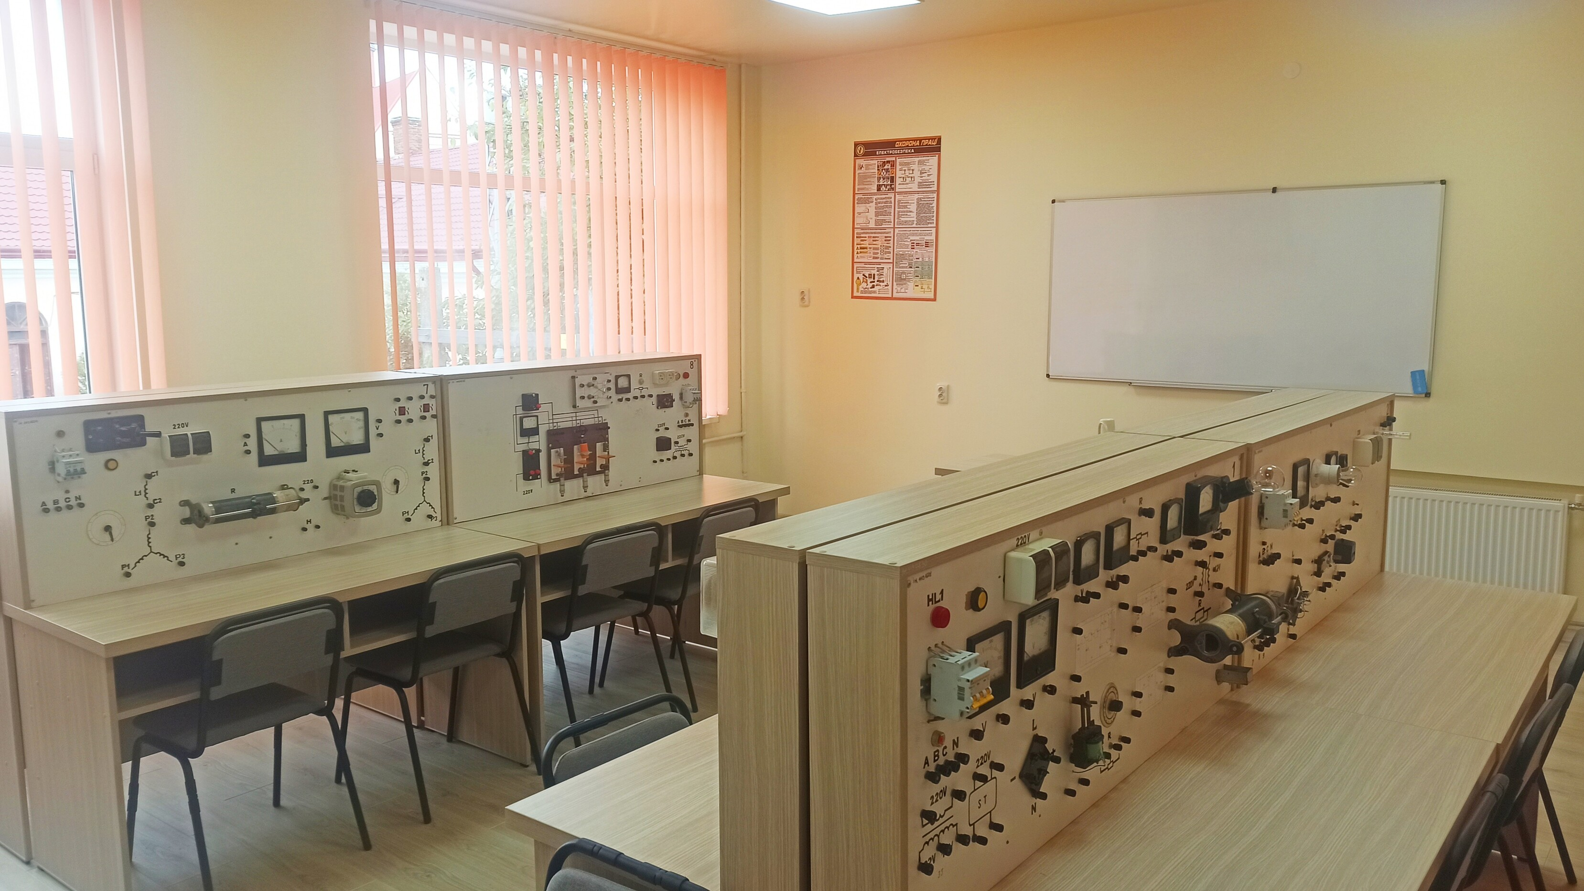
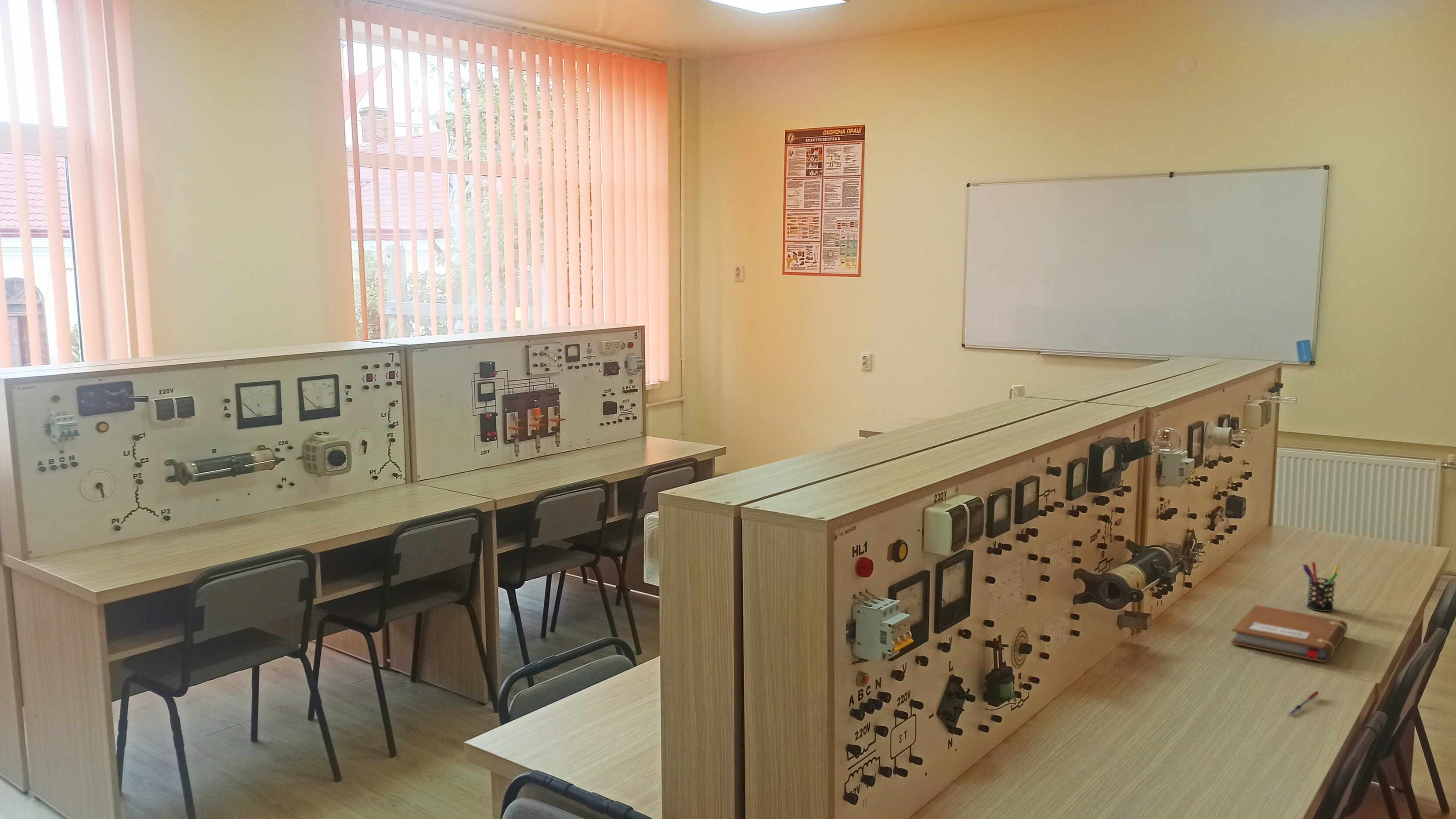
+ pen holder (1322, 585)
+ pen (1304, 703)
+ notebook (1290, 633)
